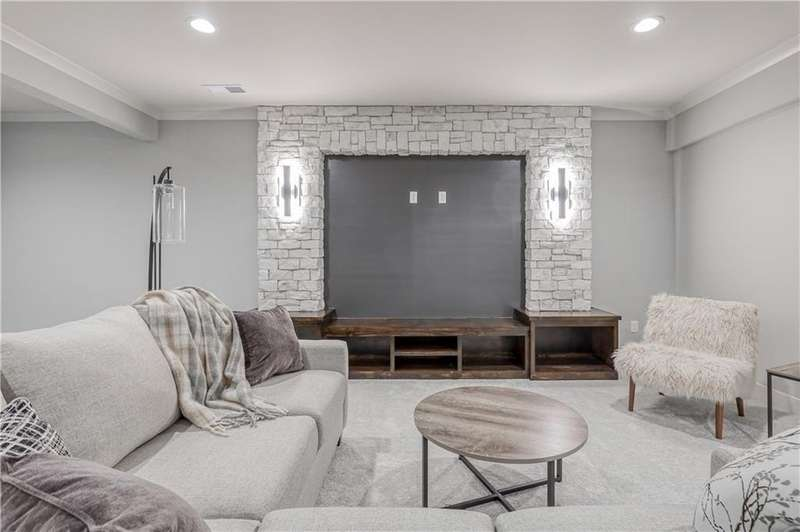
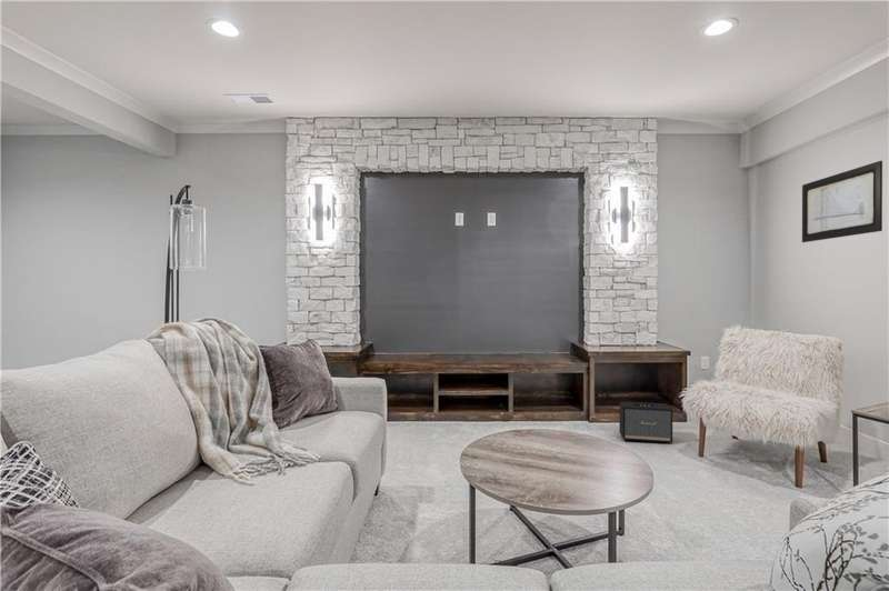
+ wall art (838, 206)
+ speaker (645, 422)
